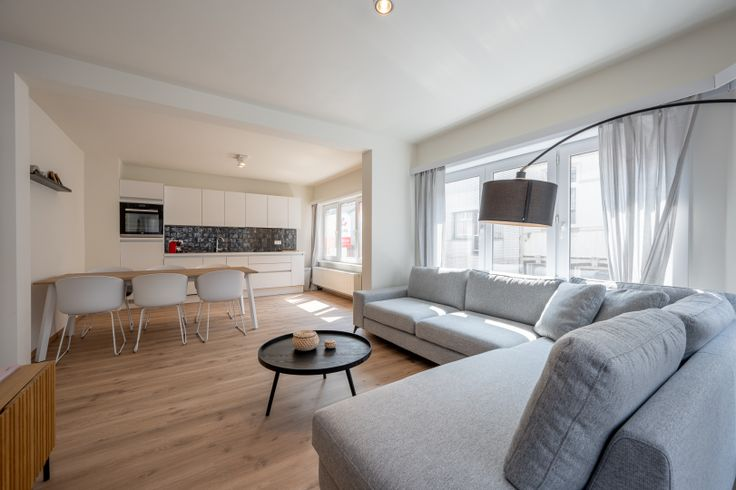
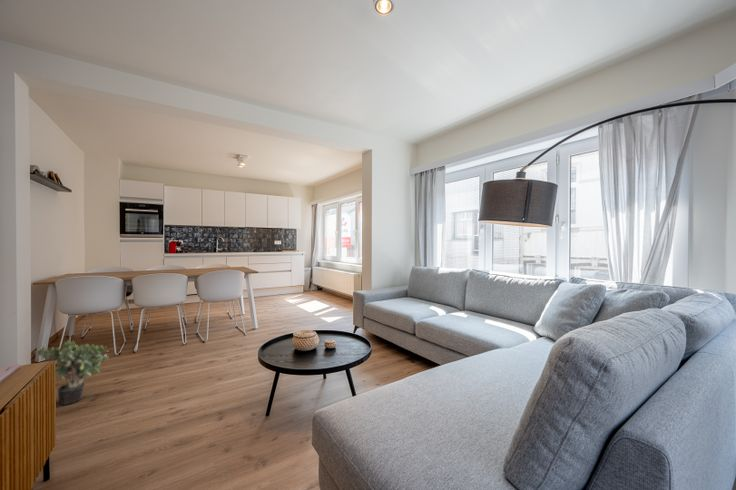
+ potted plant (72, 371)
